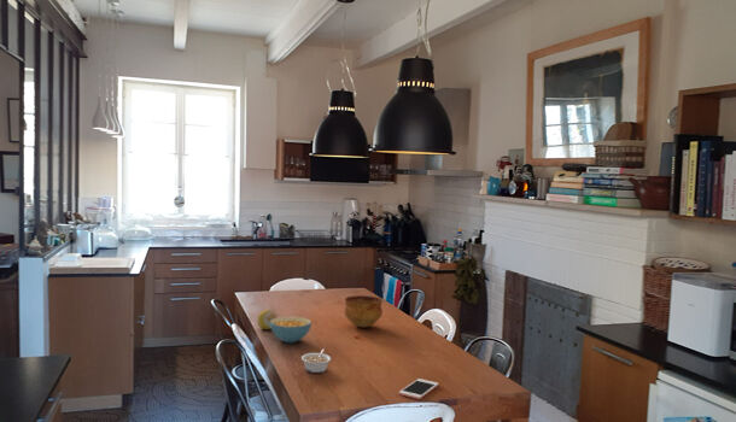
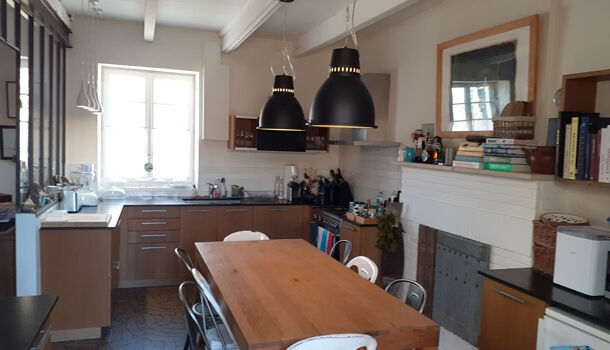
- cell phone (419, 388)
- cereal bowl (290, 330)
- bowl (362, 312)
- legume (315, 362)
- fruit (267, 320)
